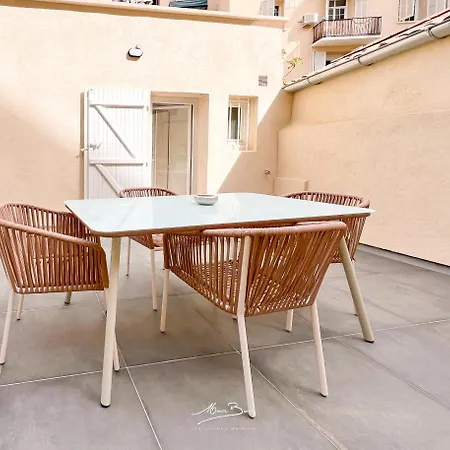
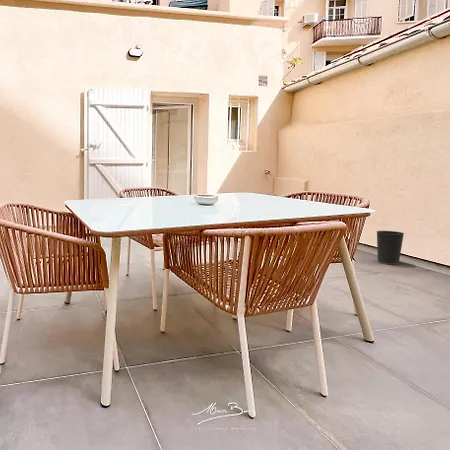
+ wastebasket (389, 247)
